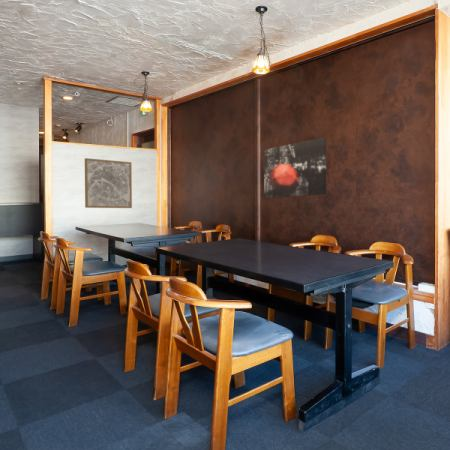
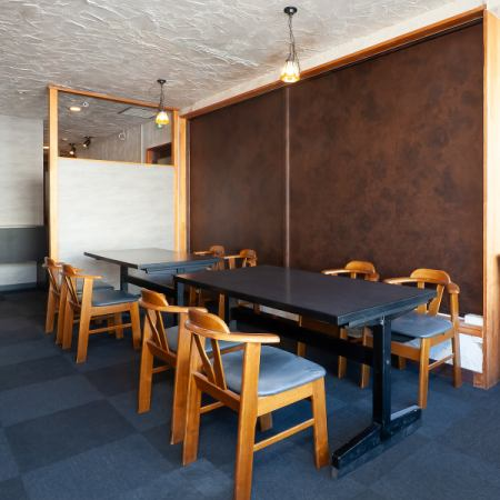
- wall art (109, 184)
- wall art (293, 170)
